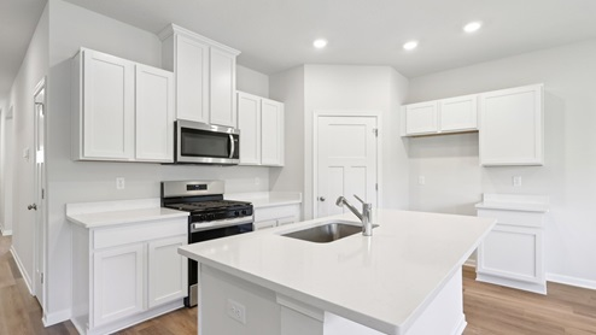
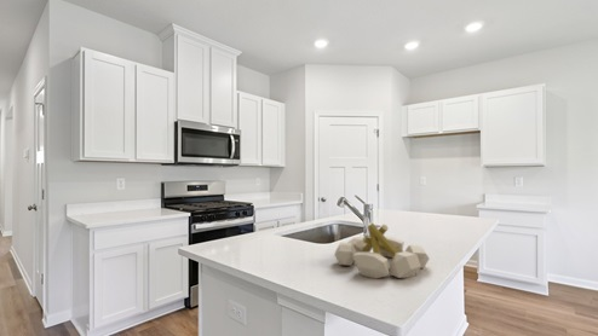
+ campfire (380, 243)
